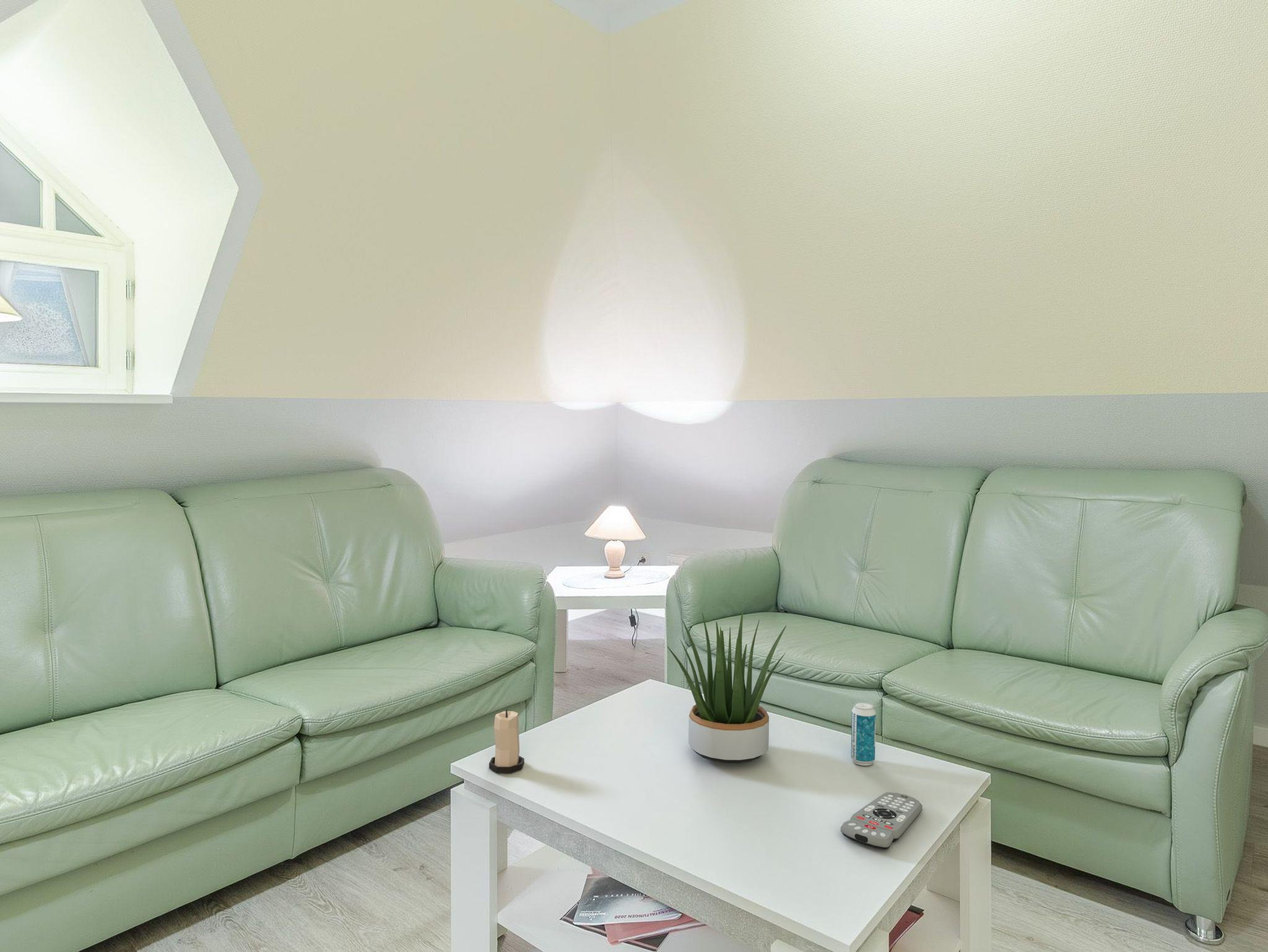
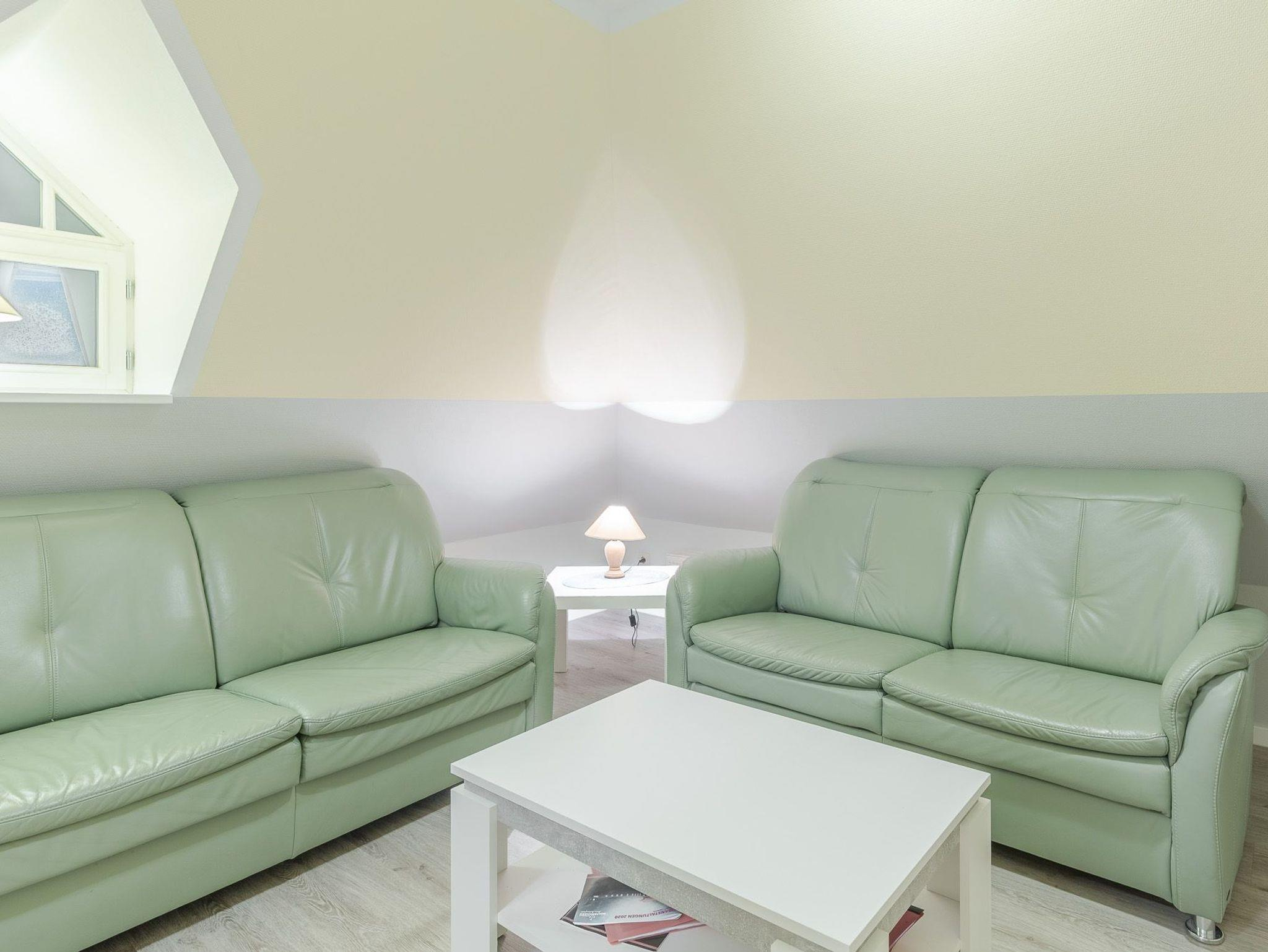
- remote control (885, 818)
- beverage can (863, 733)
- candle (506, 737)
- potted plant (729, 686)
